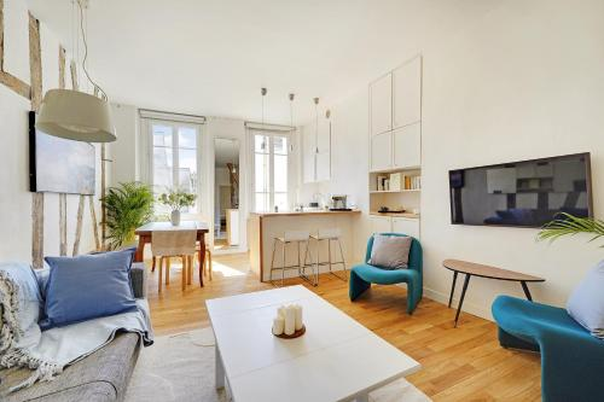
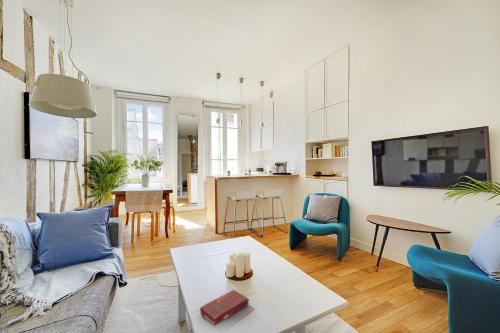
+ book (225, 305)
